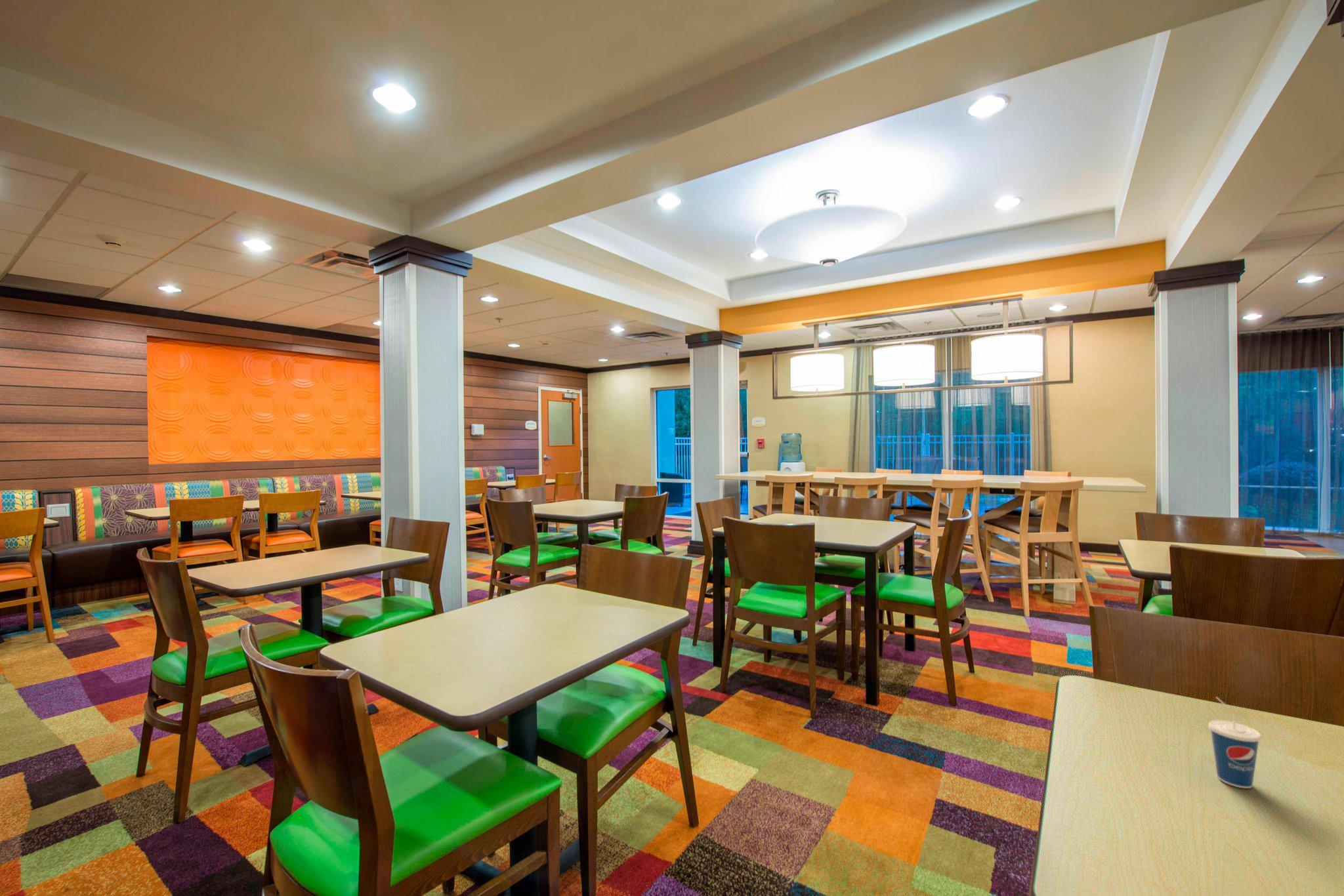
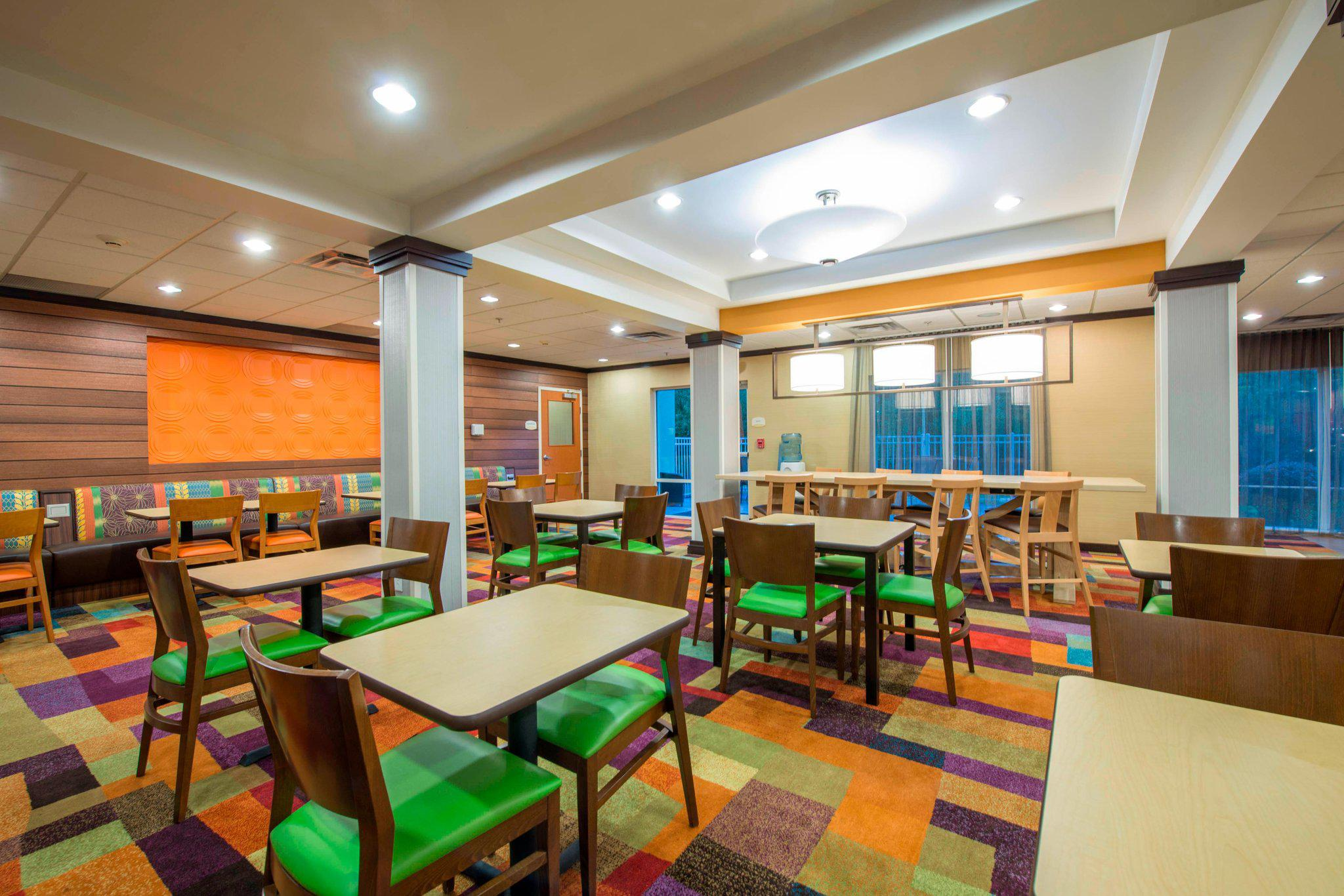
- cup (1234, 740)
